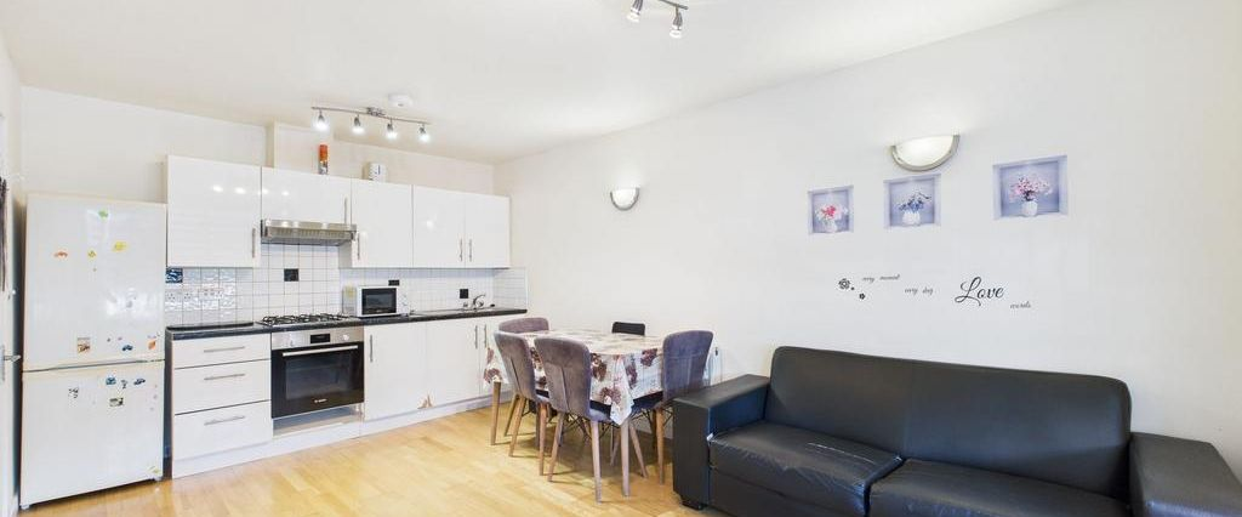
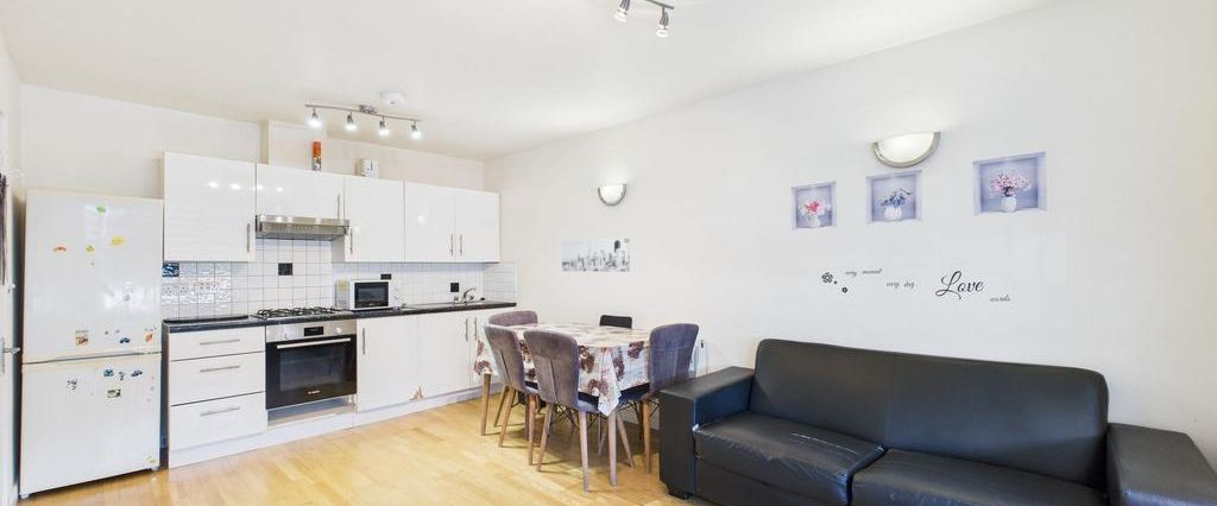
+ wall art (593, 255)
